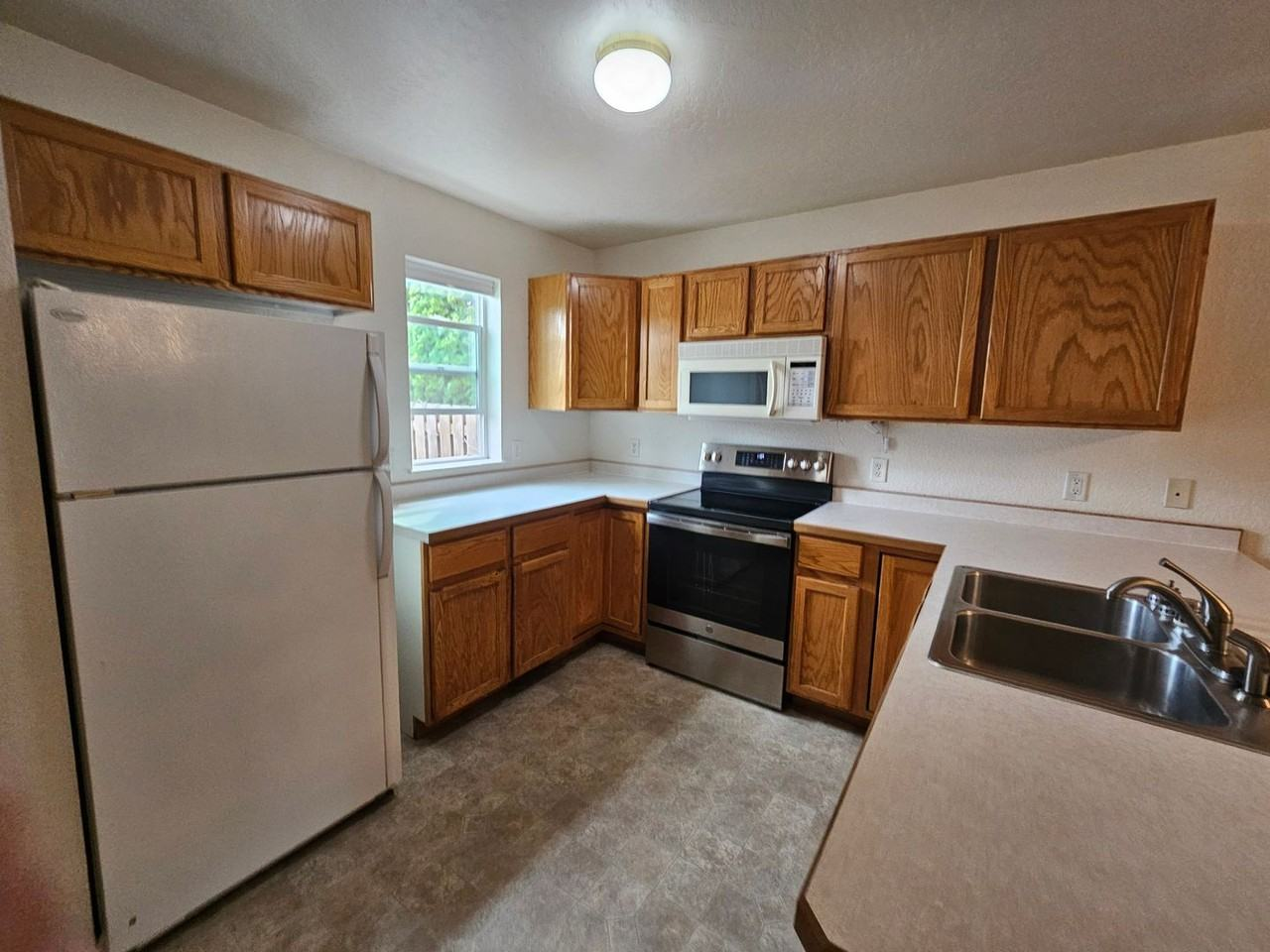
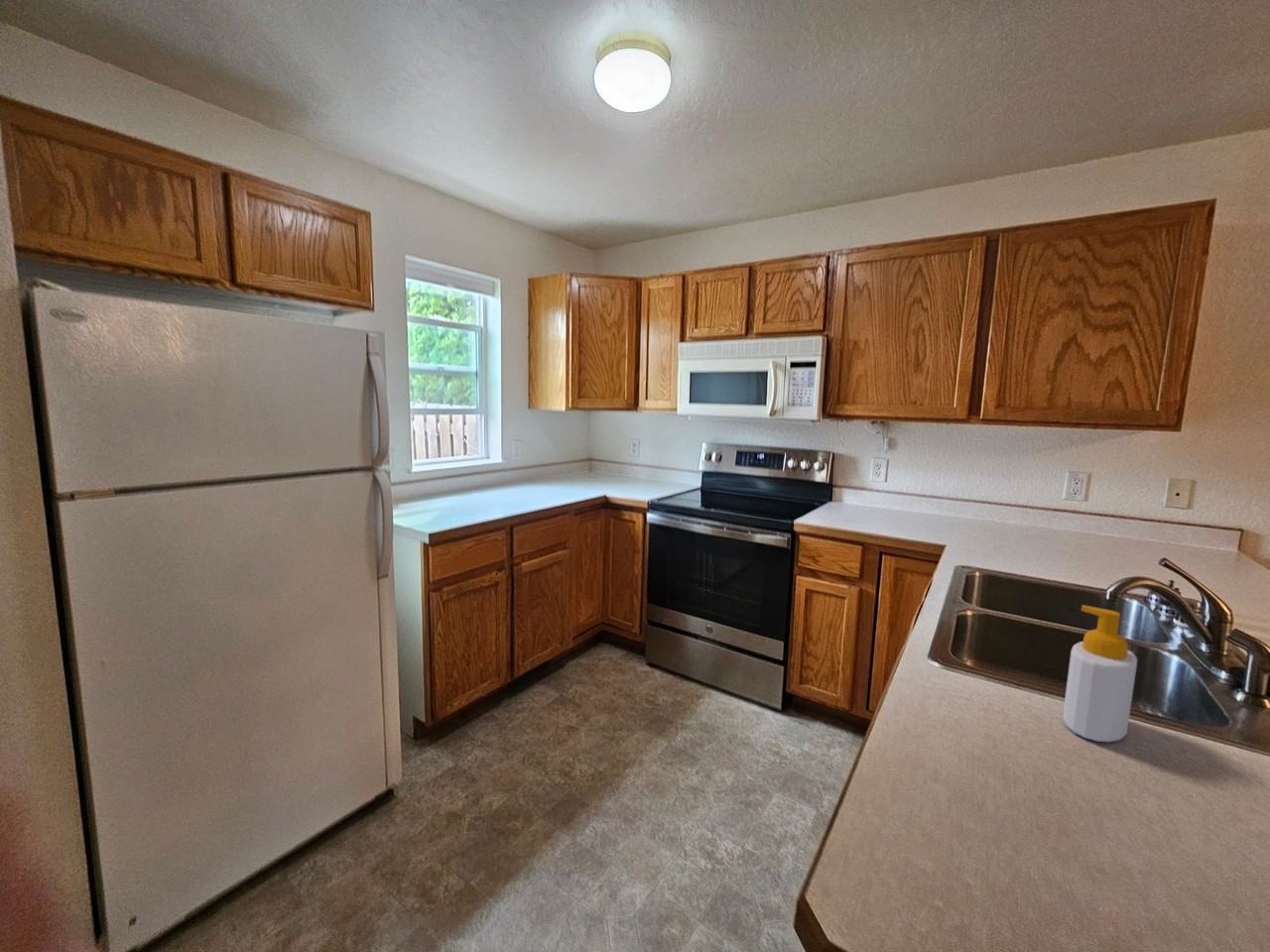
+ soap bottle (1101, 669)
